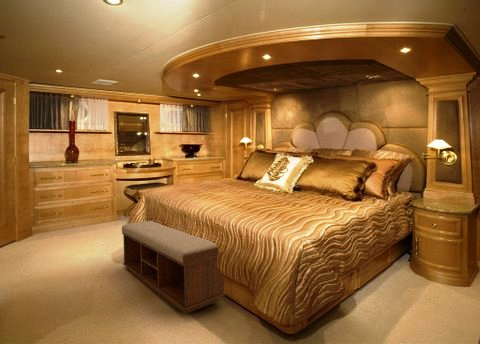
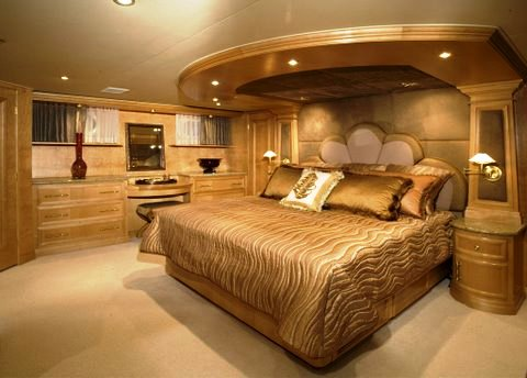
- bench (166, 257)
